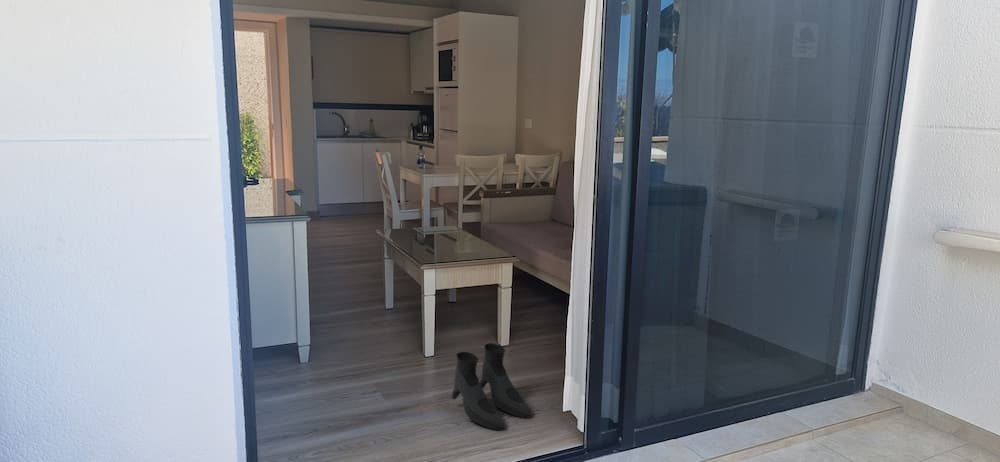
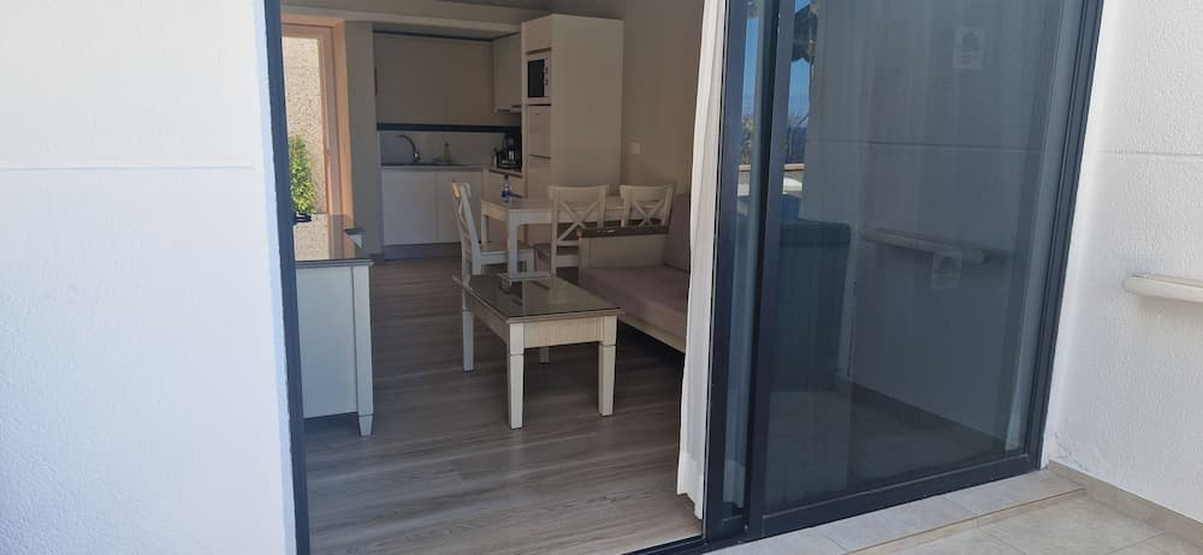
- boots (491, 382)
